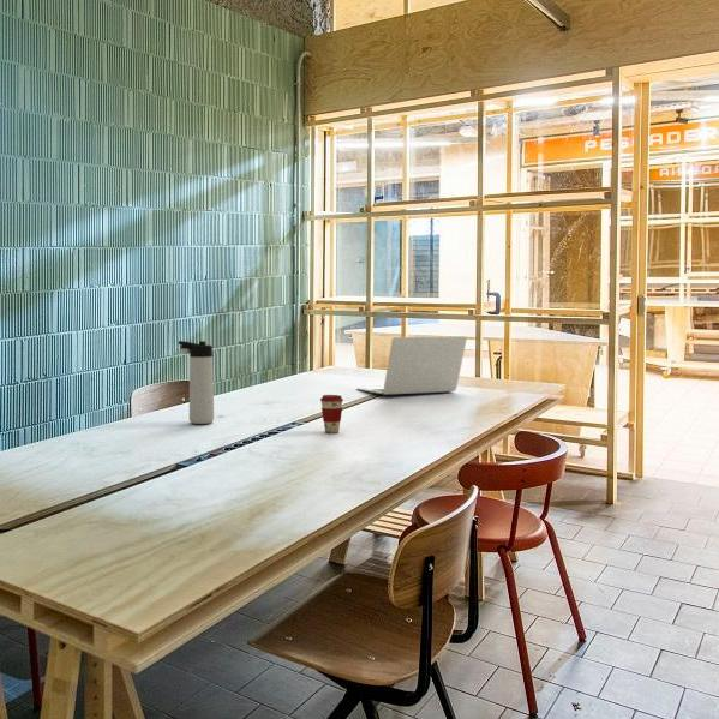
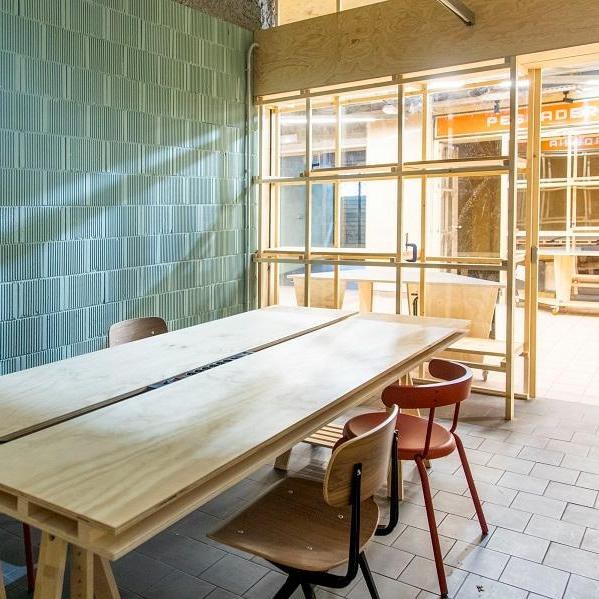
- thermos bottle (196, 382)
- laptop (409, 364)
- coffee cup (331, 413)
